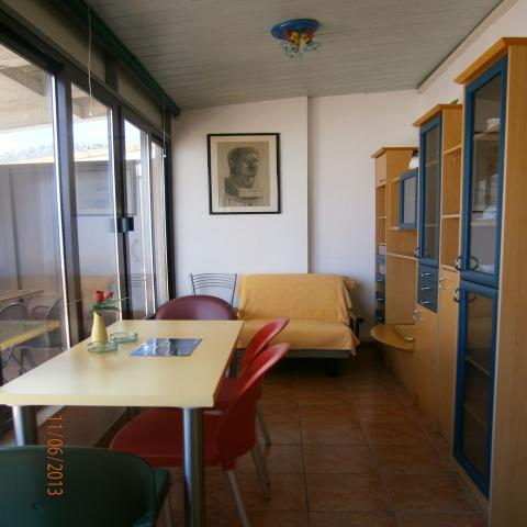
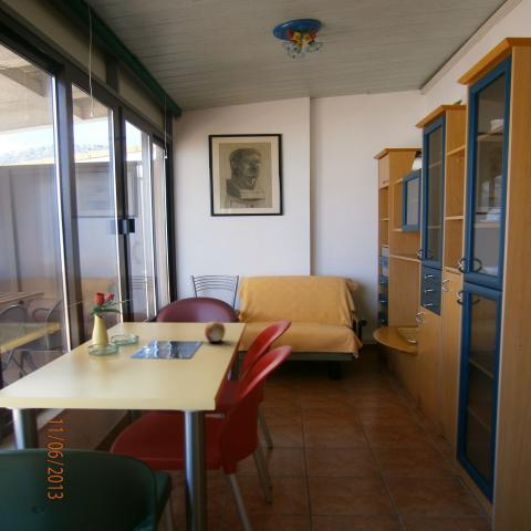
+ apple (215, 331)
